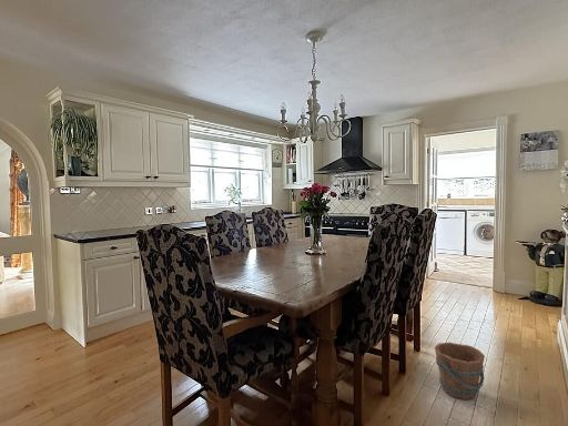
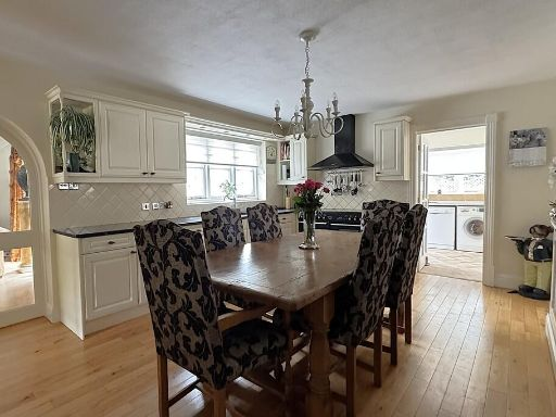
- bucket (458, 371)
